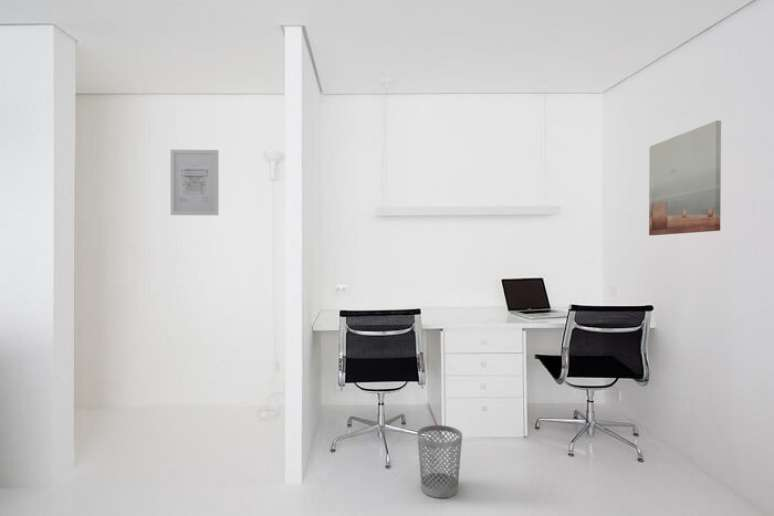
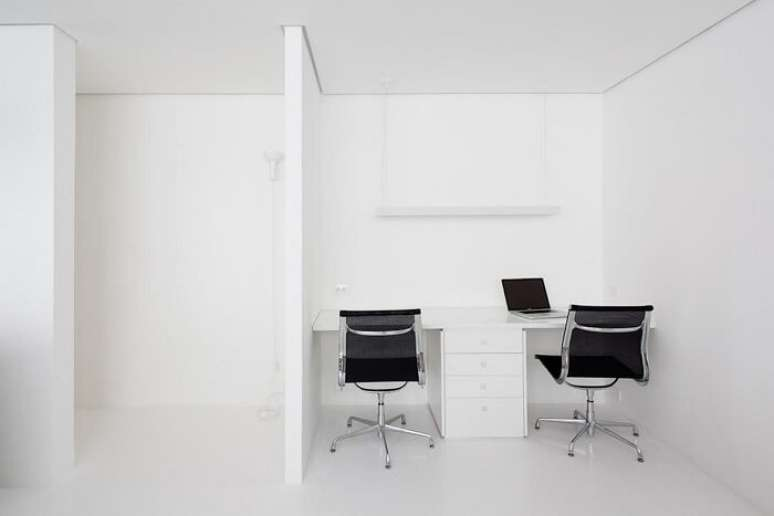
- wall art (194, 182)
- wastebasket (439, 461)
- wall art (681, 184)
